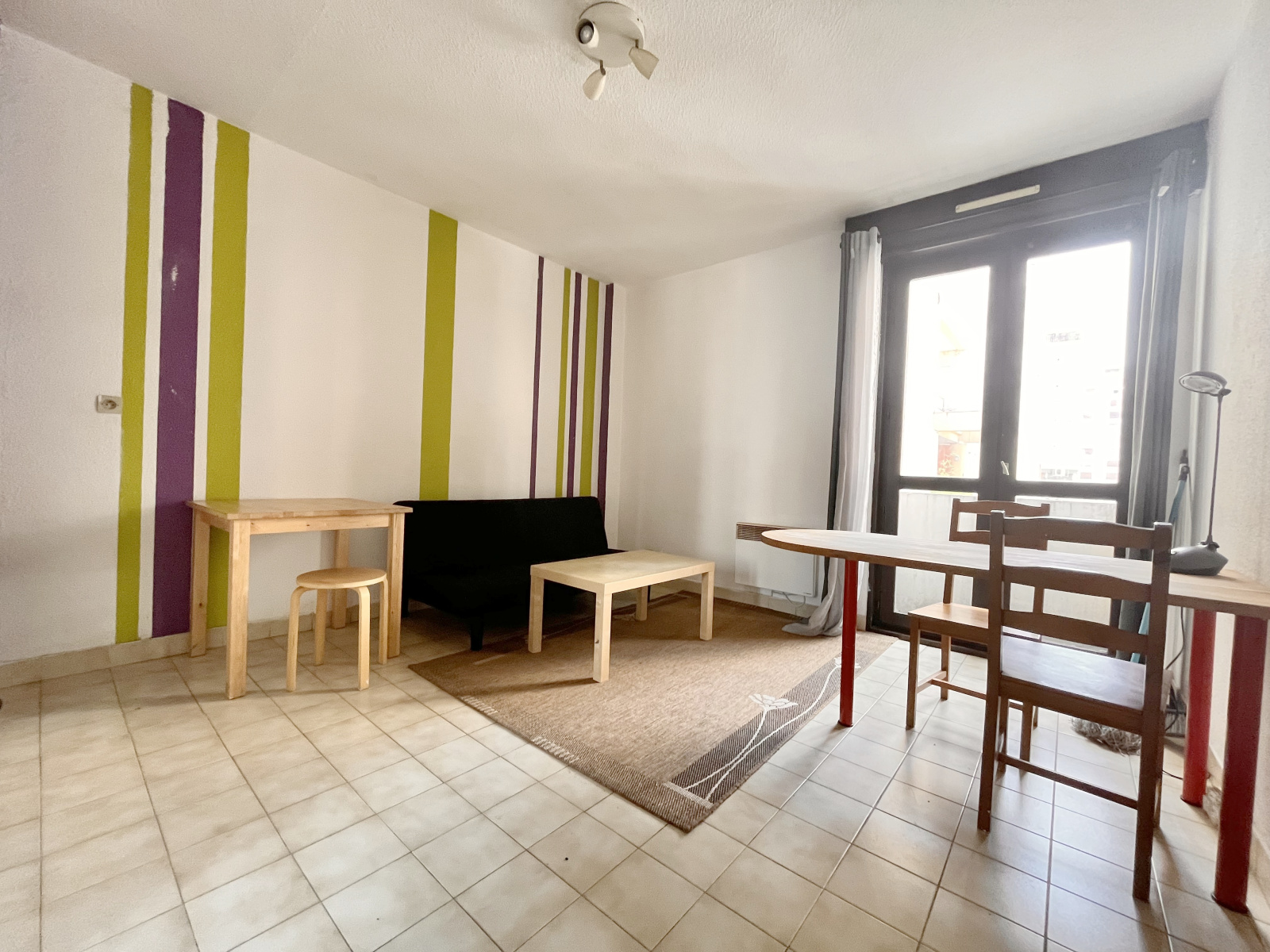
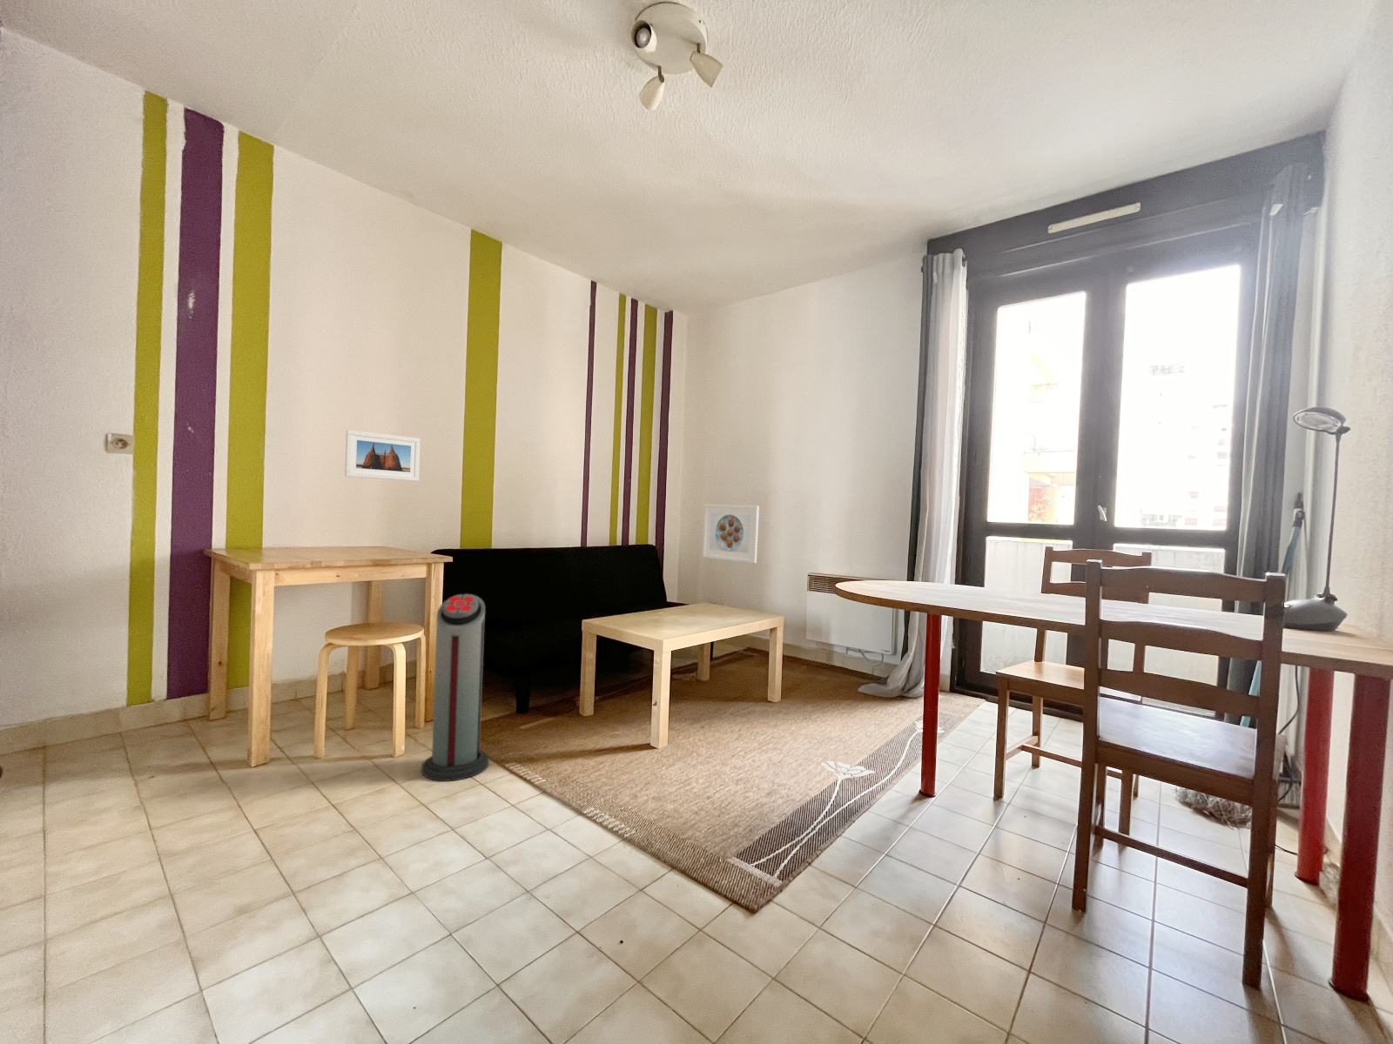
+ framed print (384, 456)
+ air purifier (458, 680)
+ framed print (729, 533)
